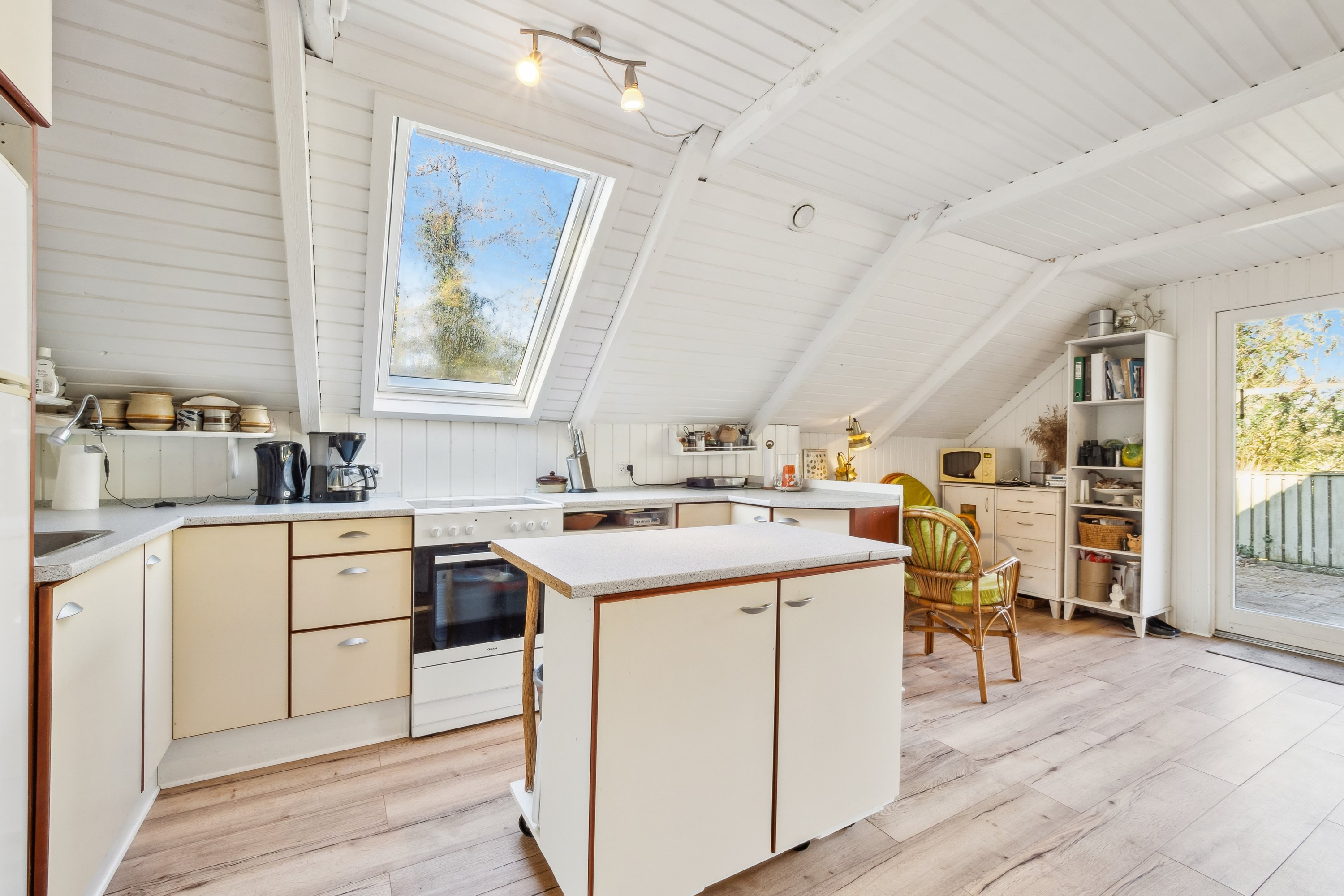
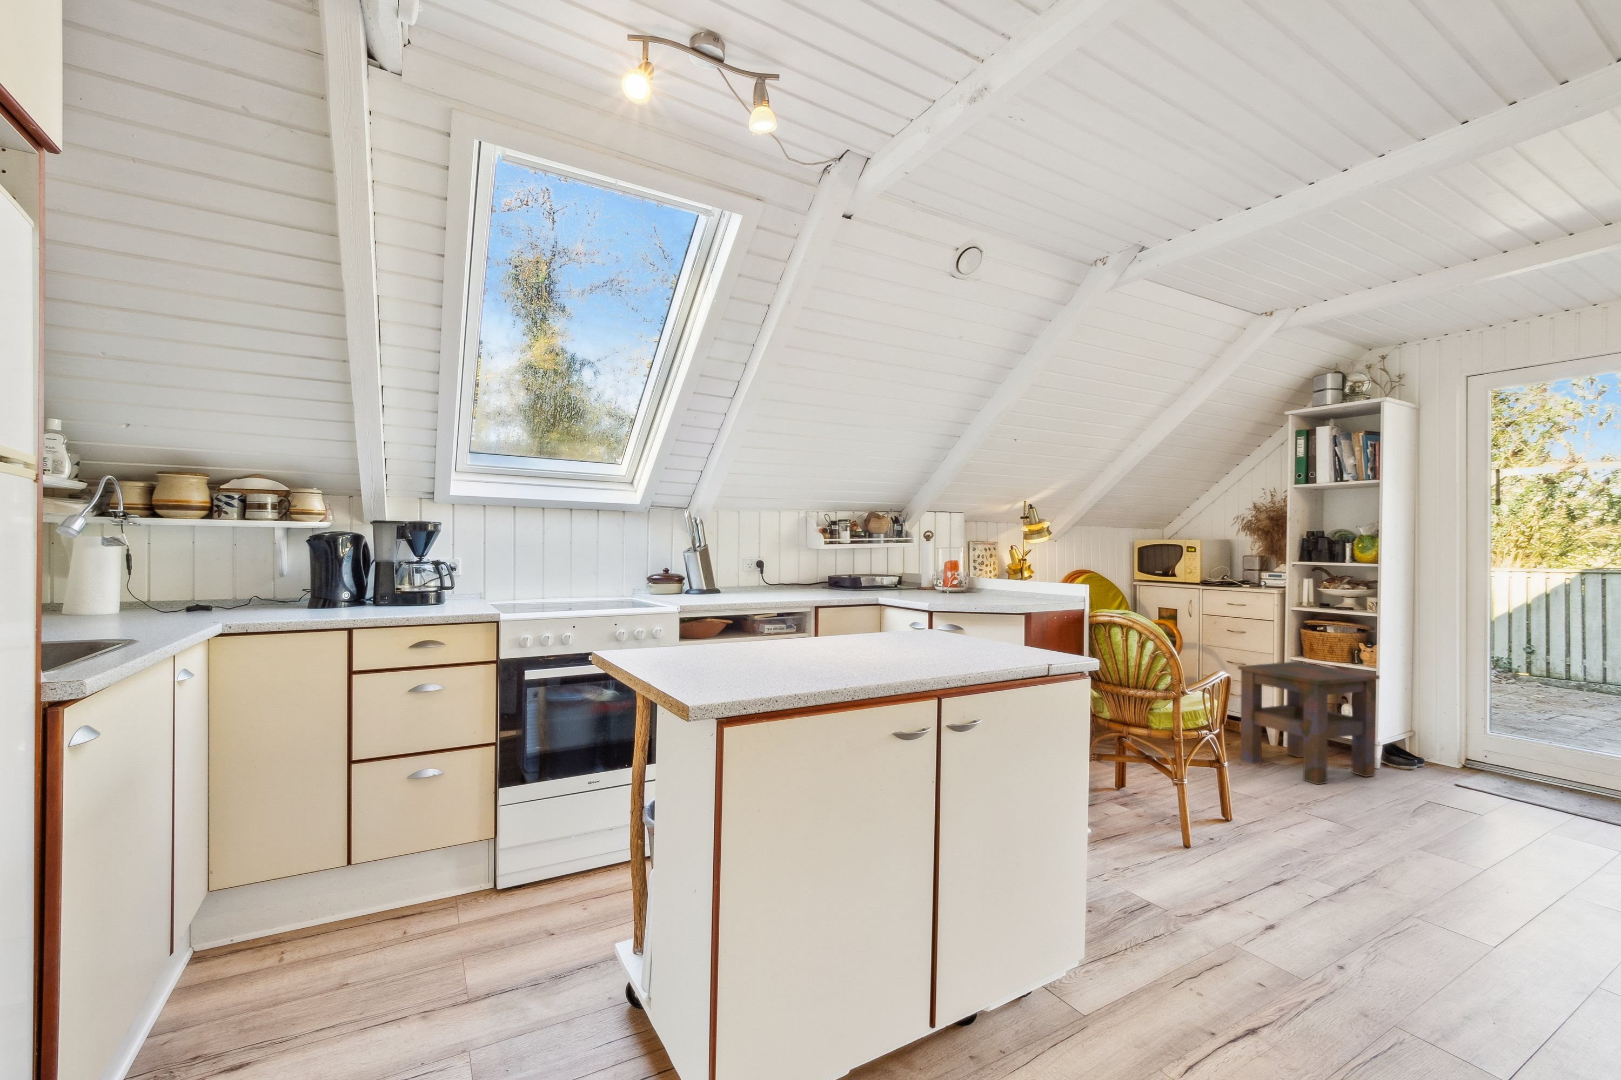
+ side table (1306, 718)
